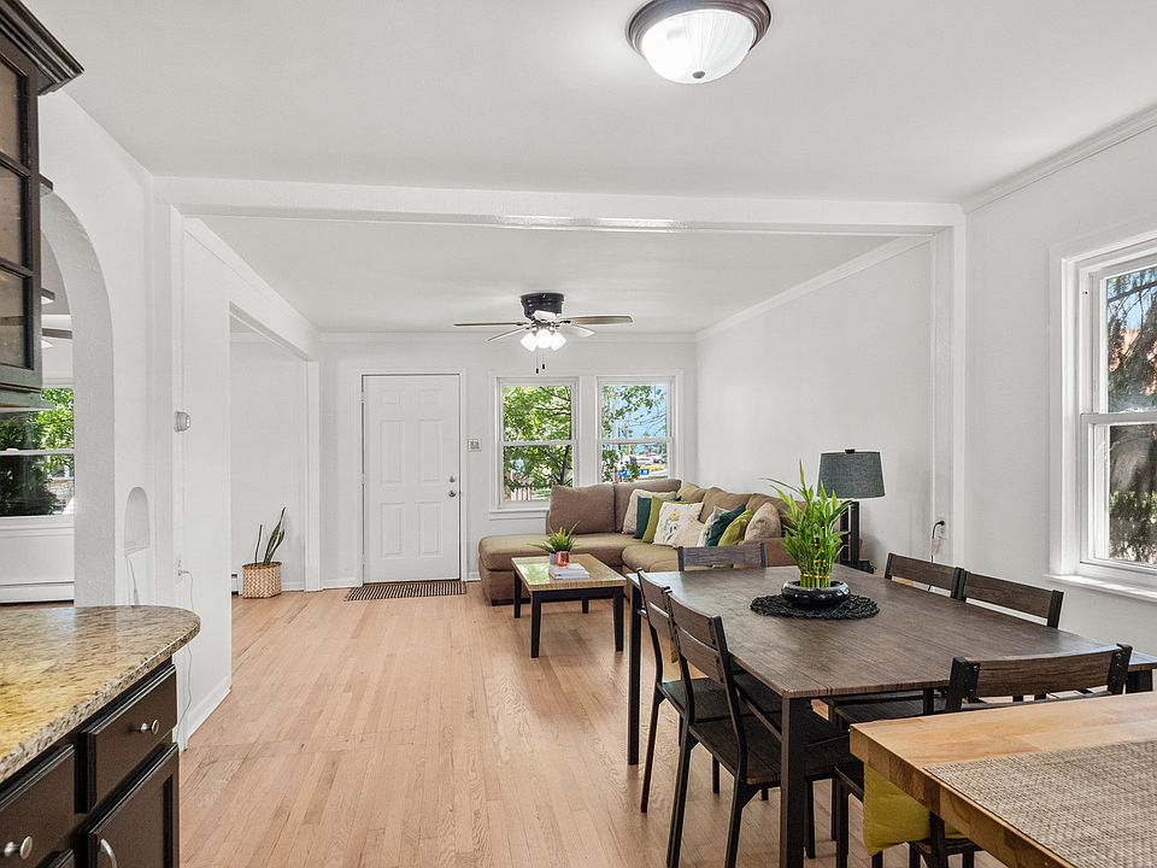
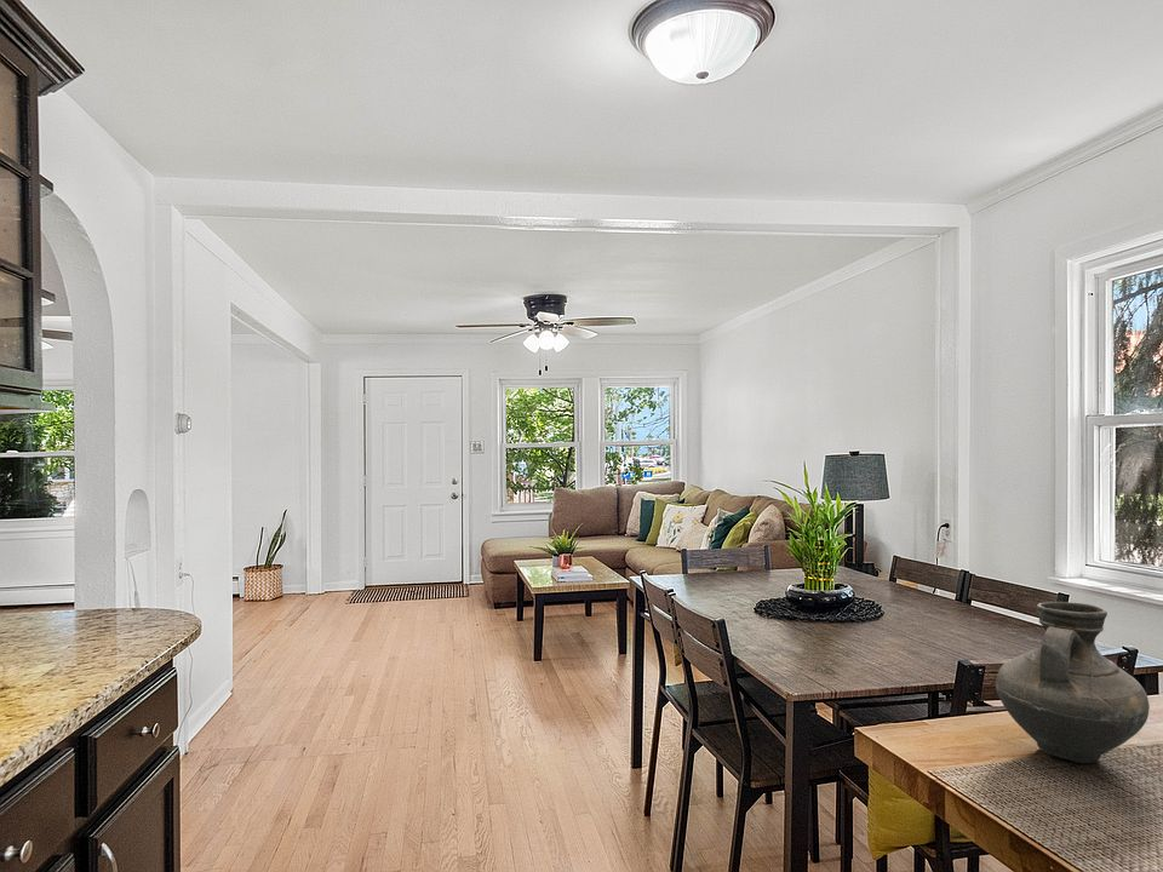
+ ceramic pitcher (1069, 679)
